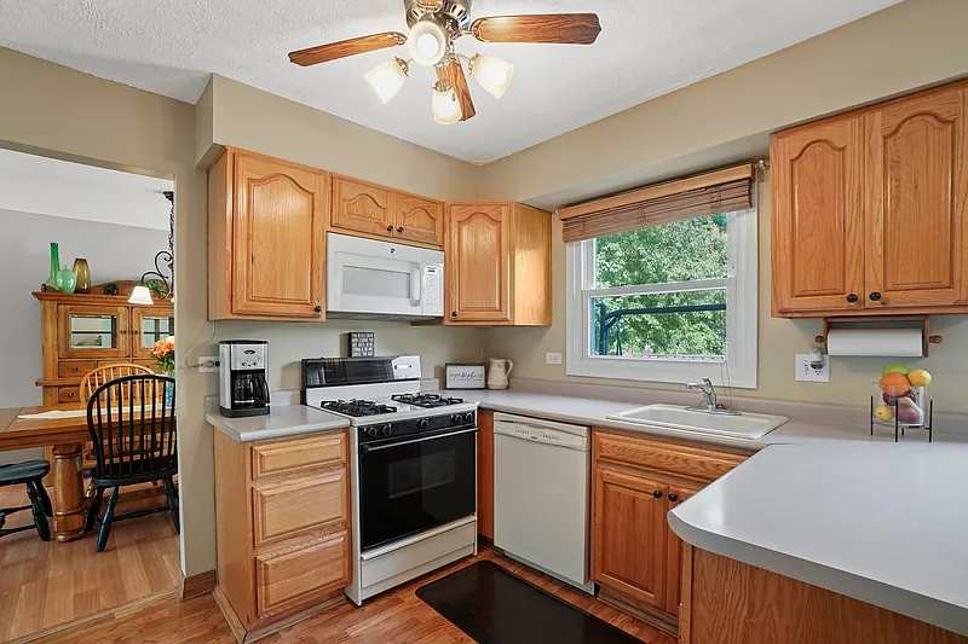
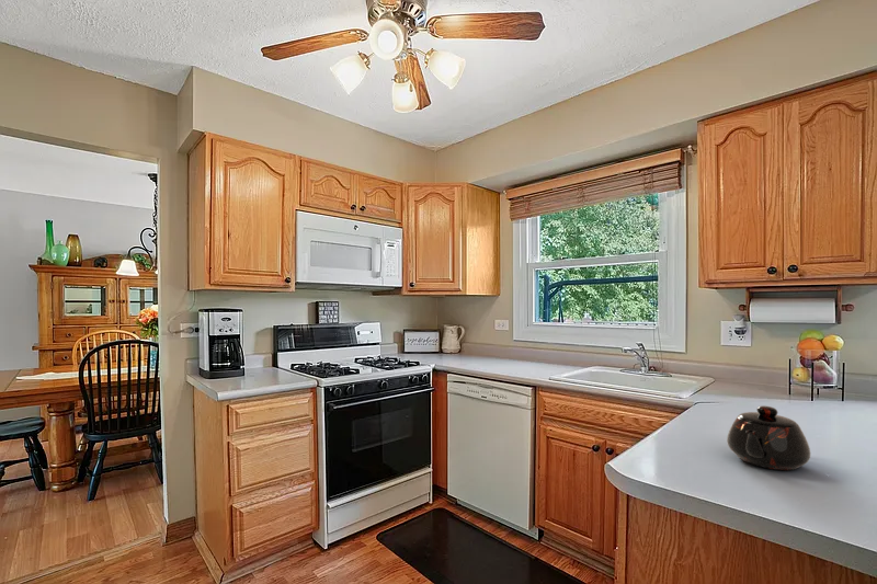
+ teapot (765, 434)
